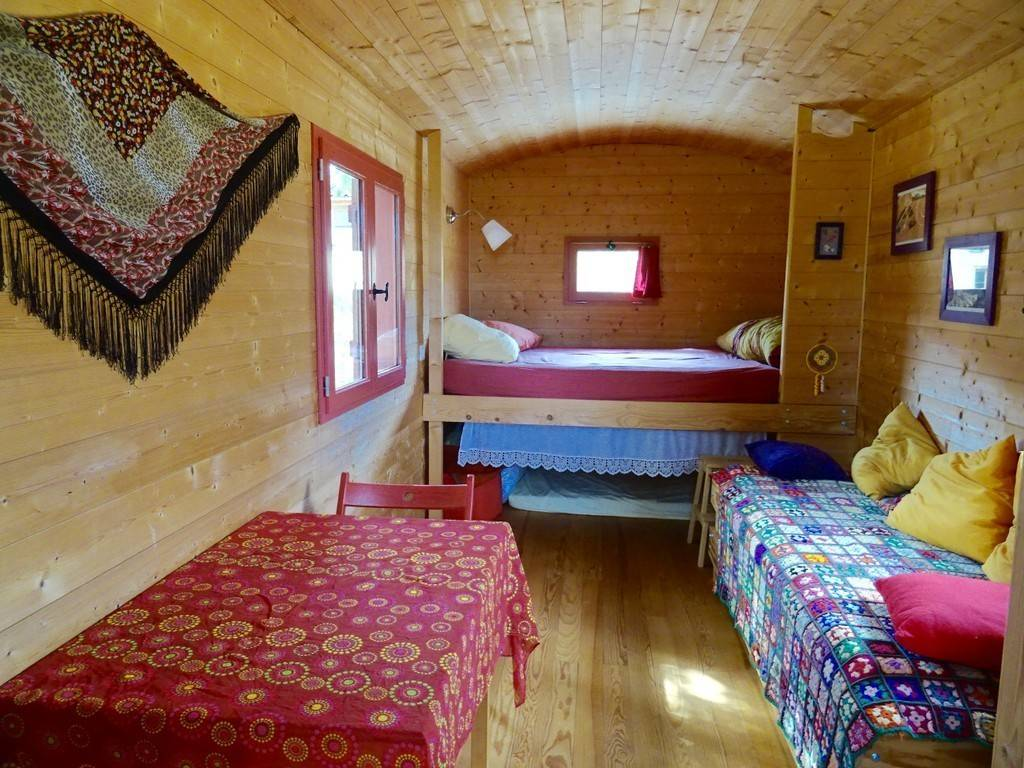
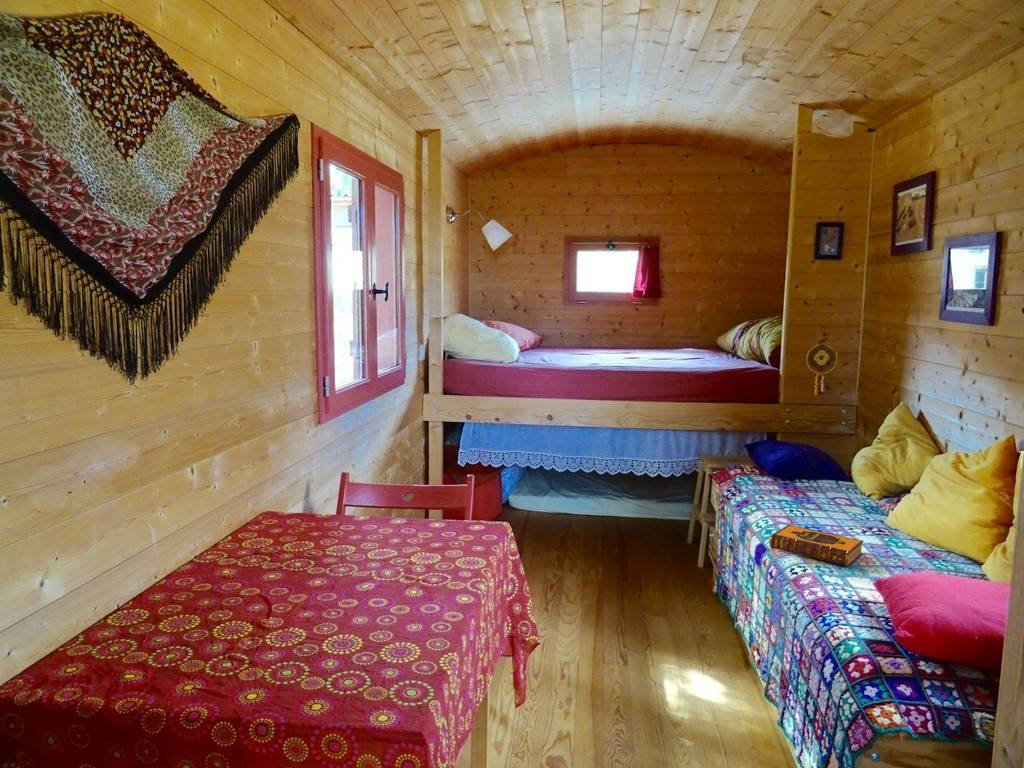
+ hardback book (815, 545)
